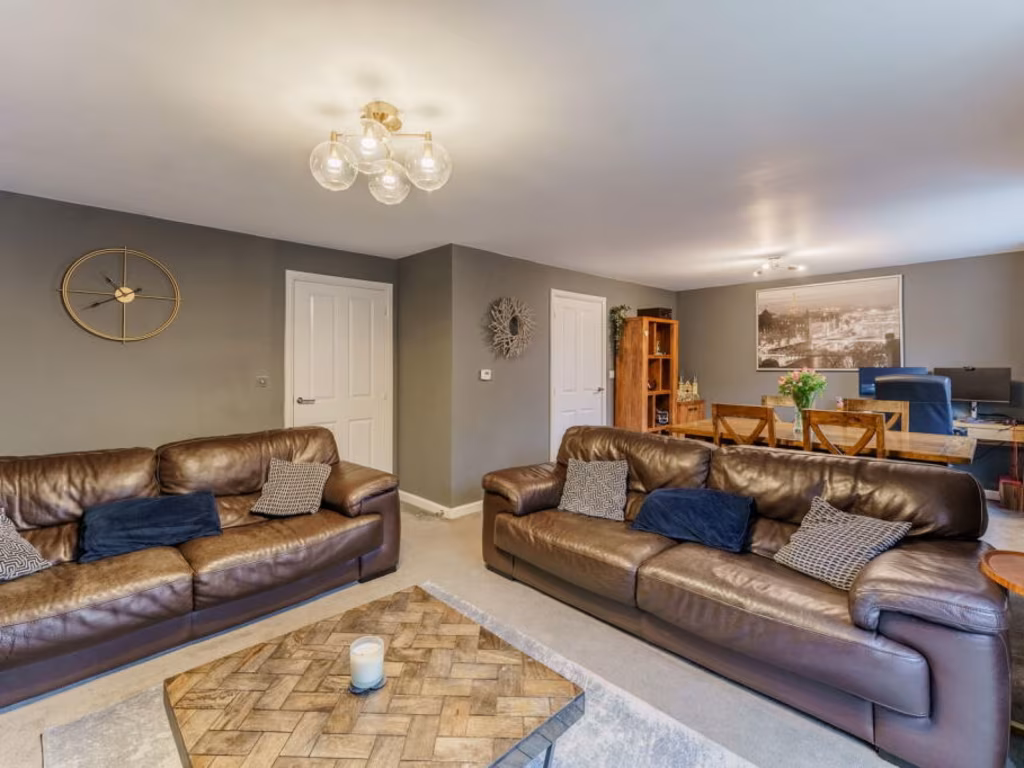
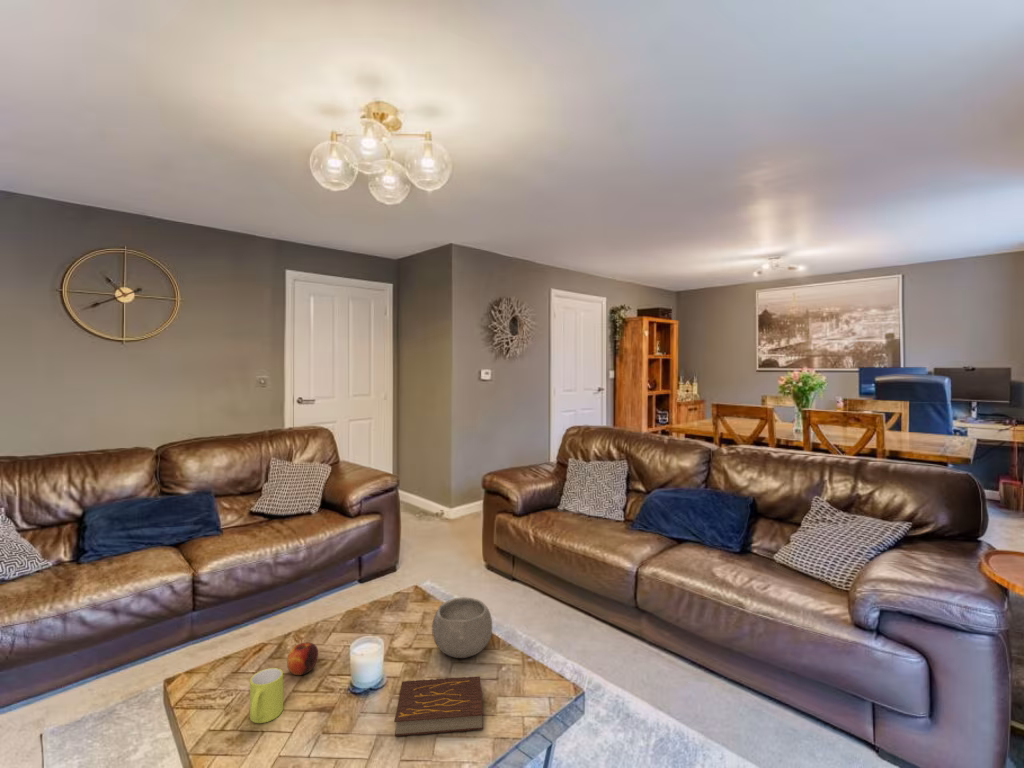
+ apple (302, 658)
+ bowl (462, 630)
+ mug (263, 699)
+ book (440, 702)
